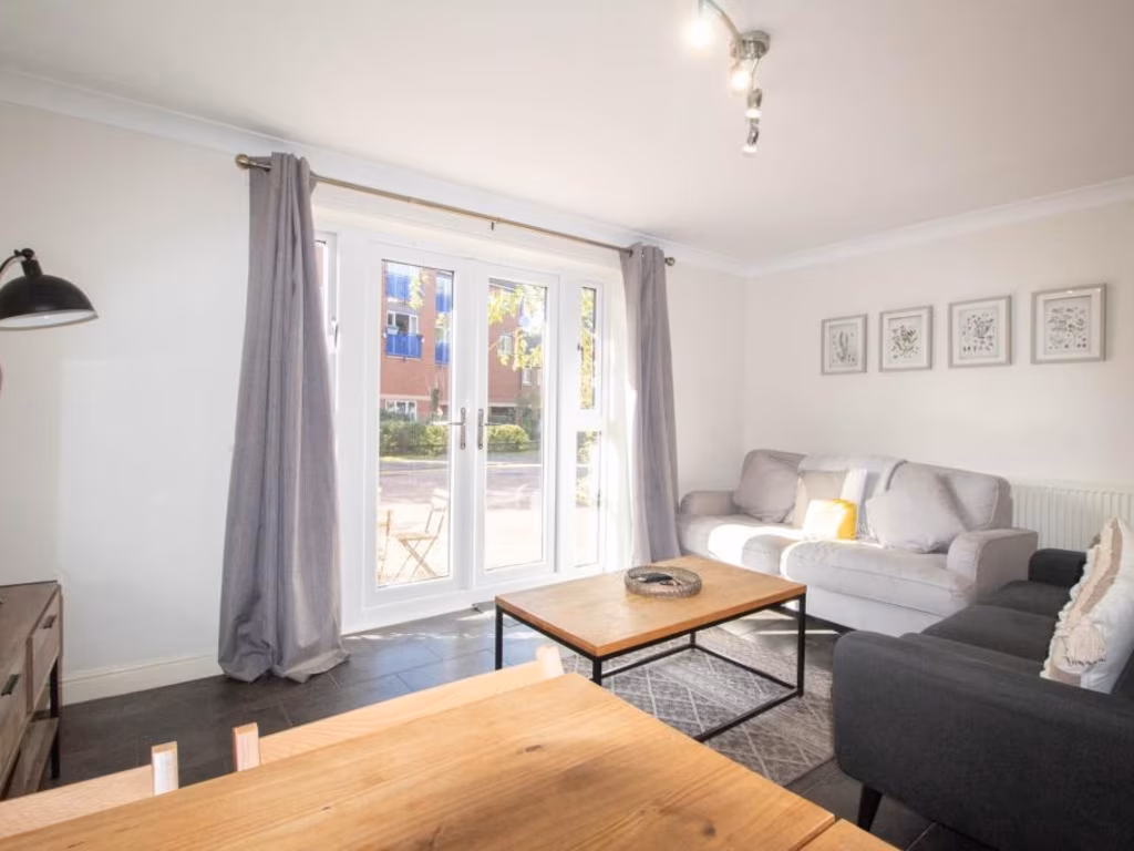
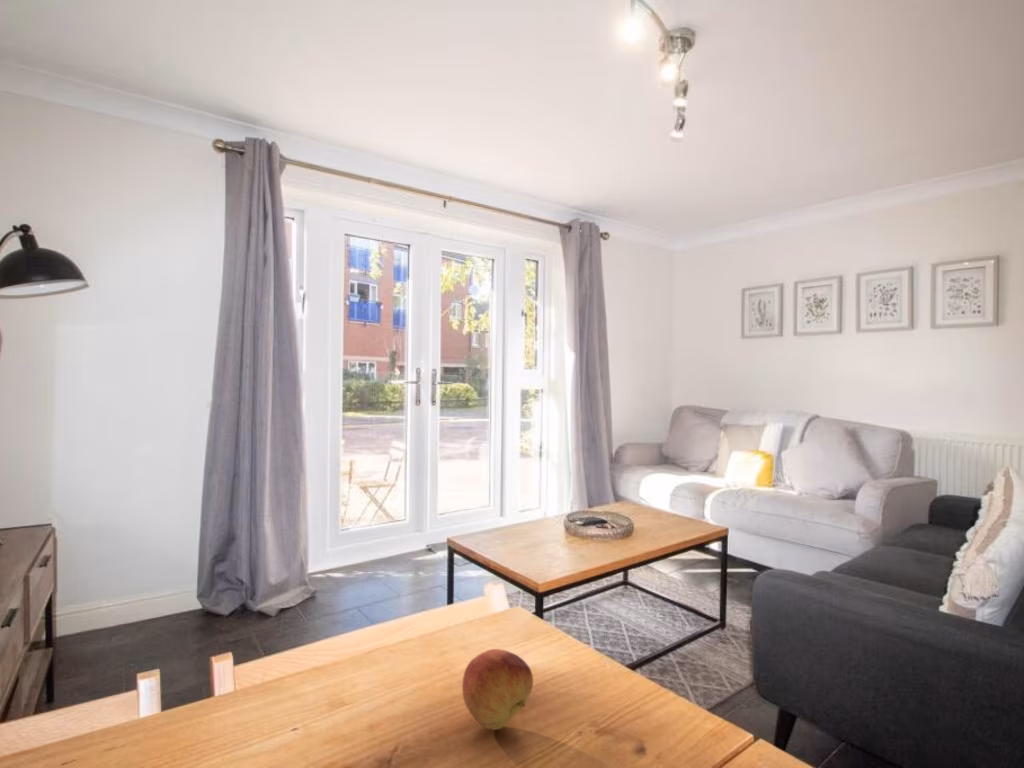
+ fruit (495, 688)
